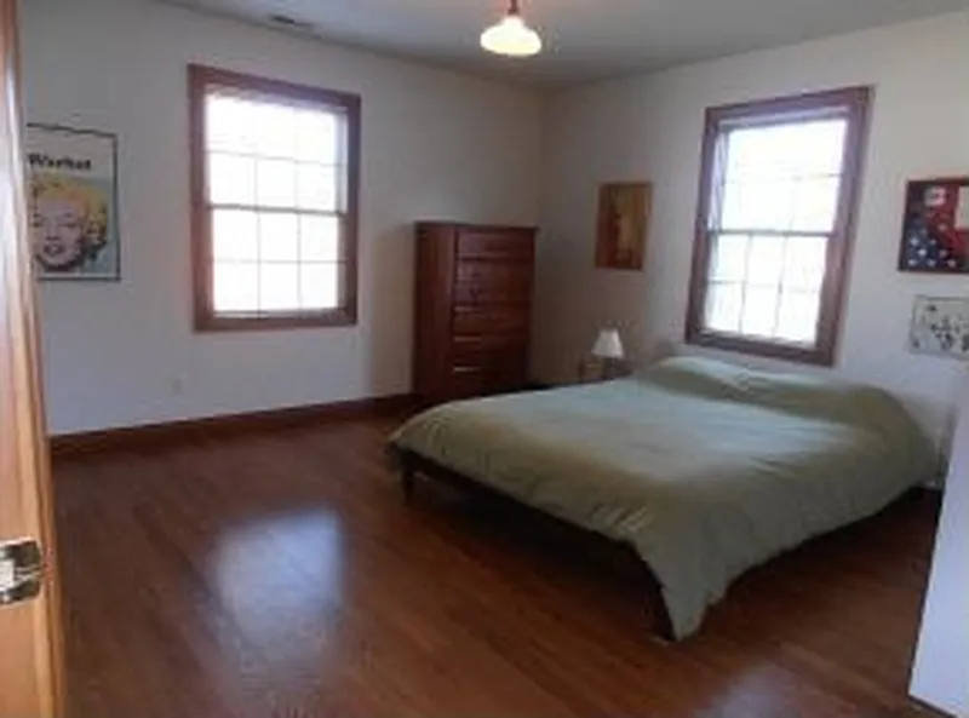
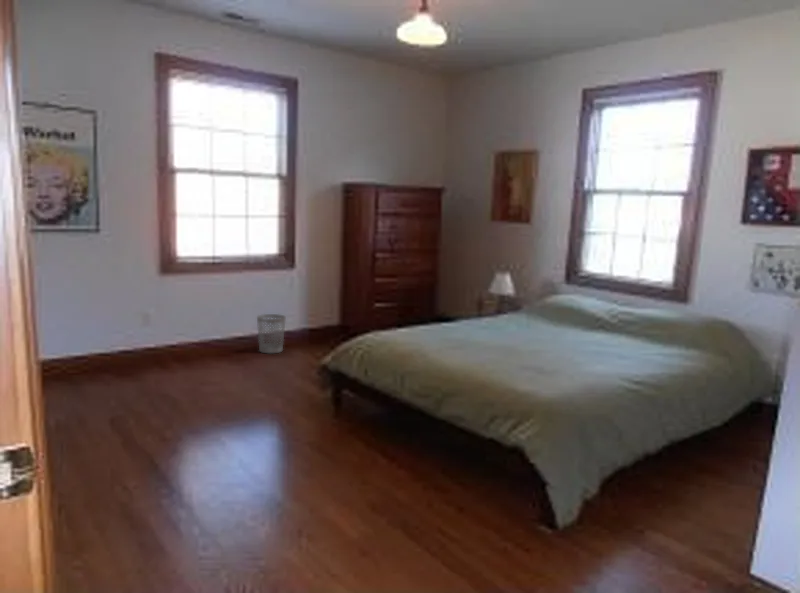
+ wastebasket (271, 333)
